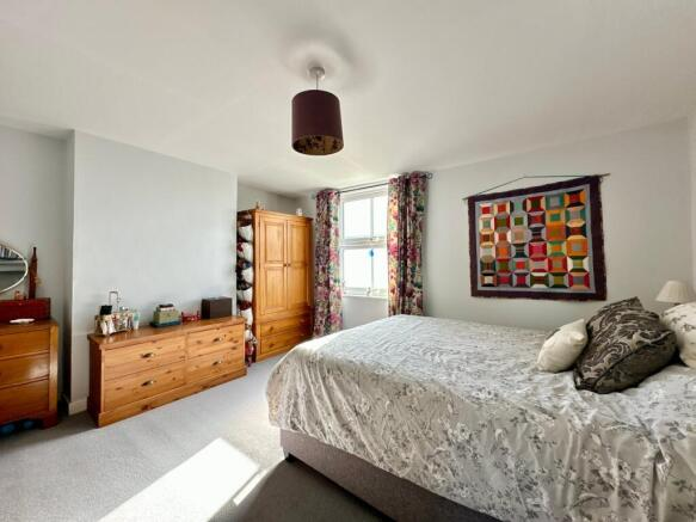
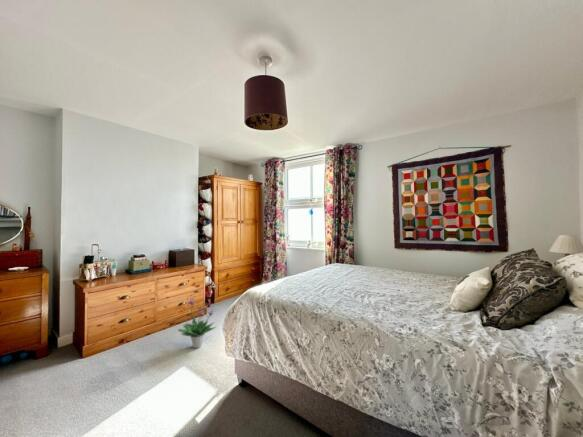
+ potted plant (198, 321)
